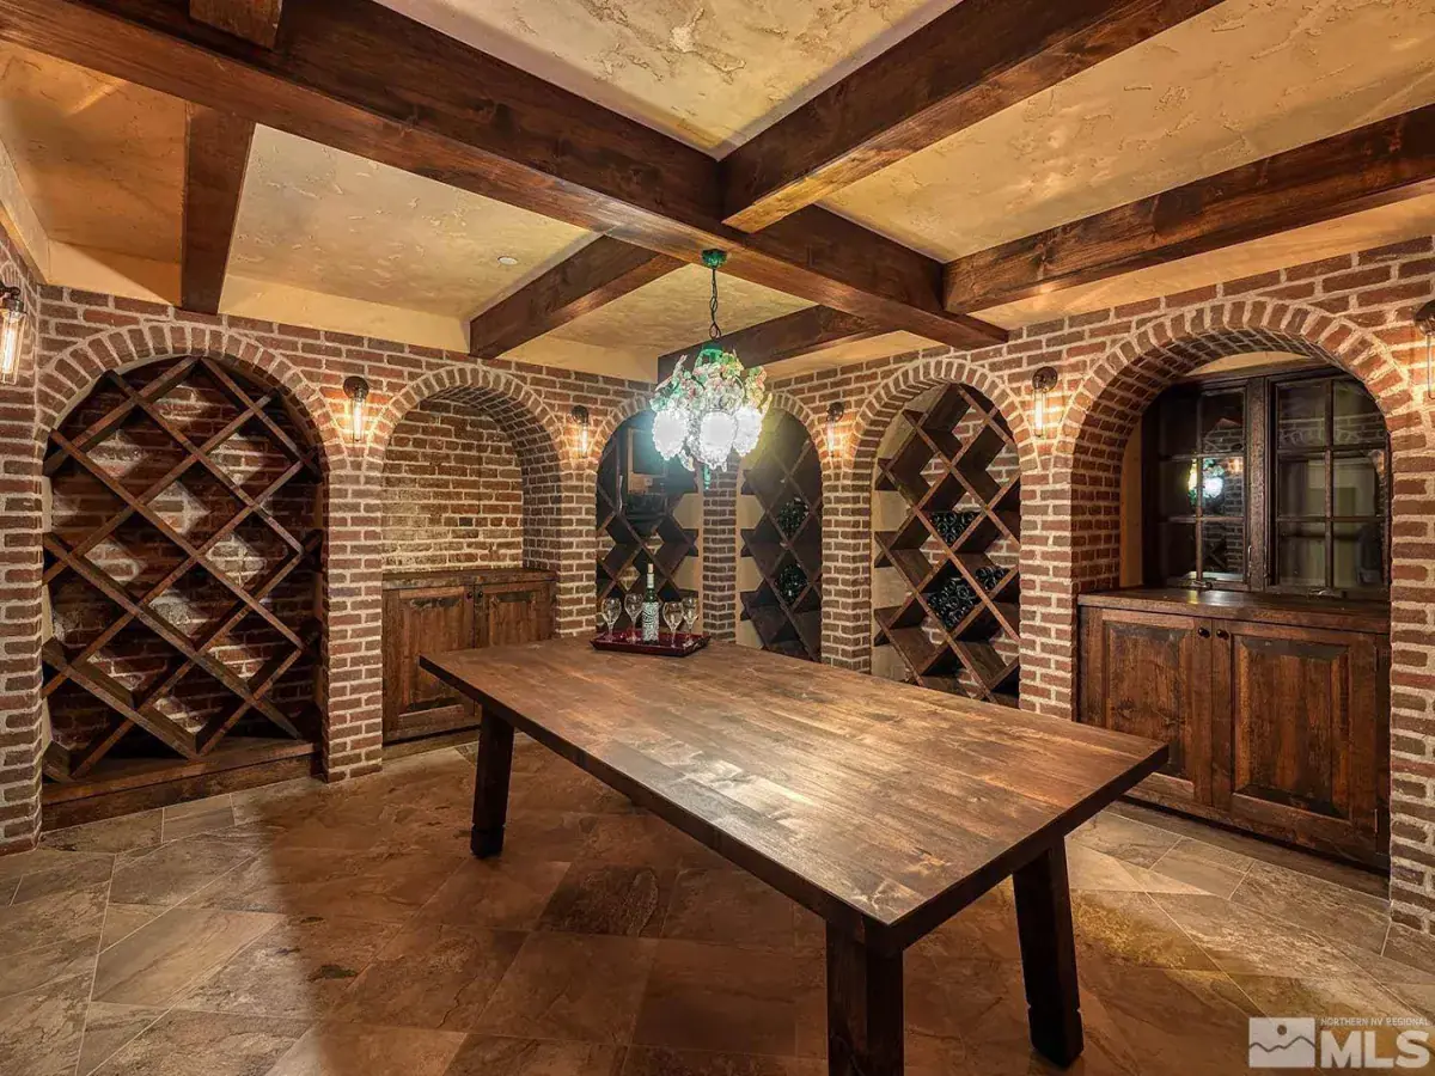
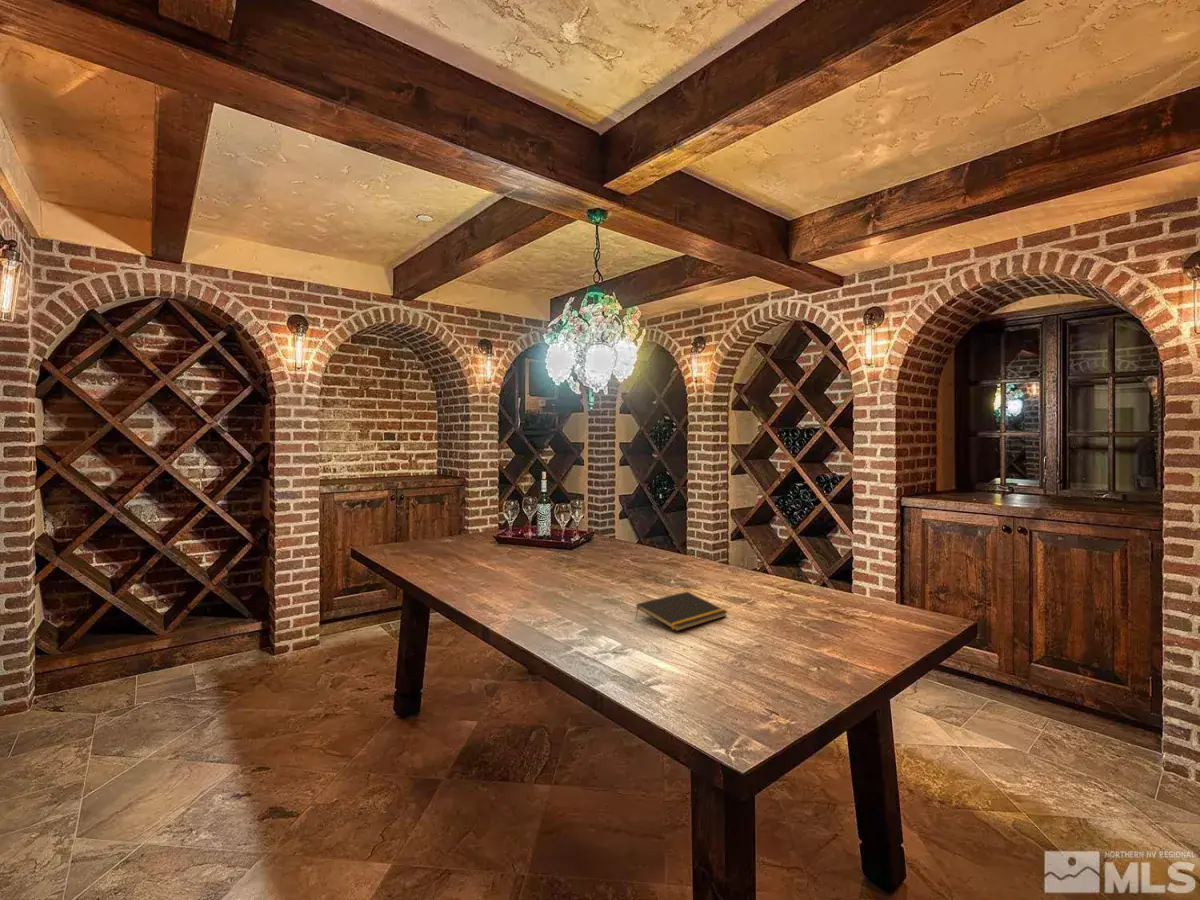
+ notepad (682, 609)
